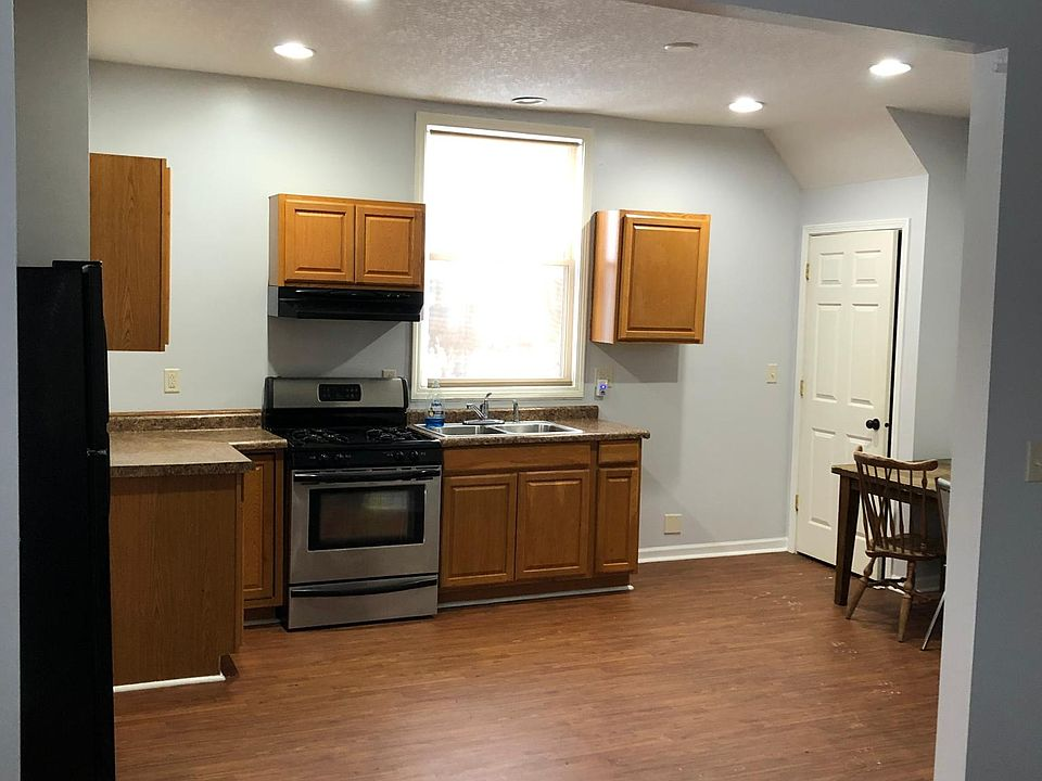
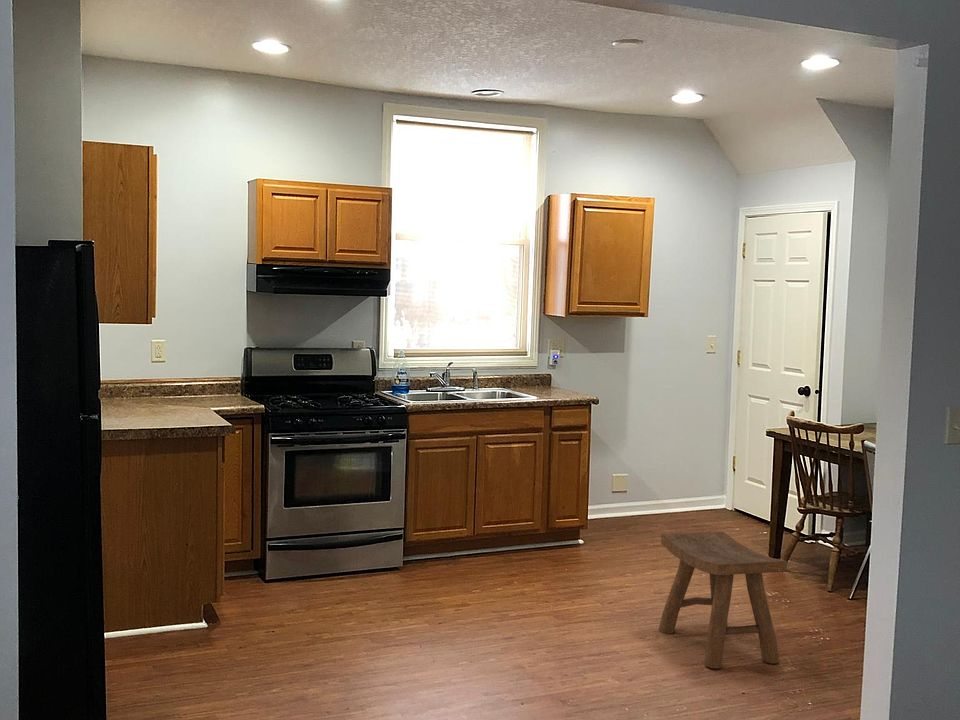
+ stool (718, 596)
